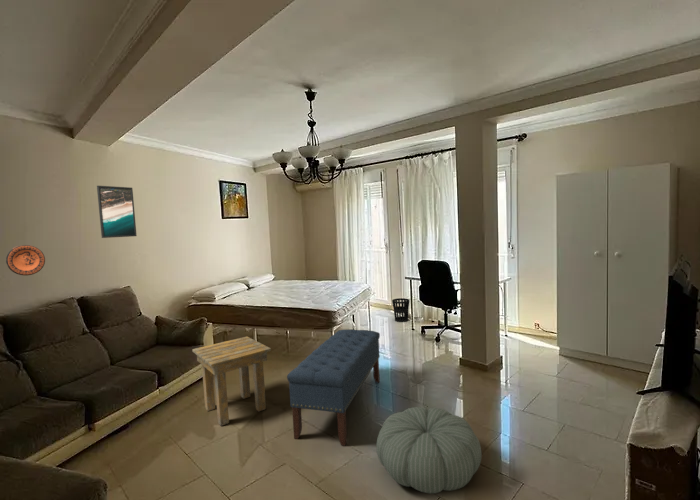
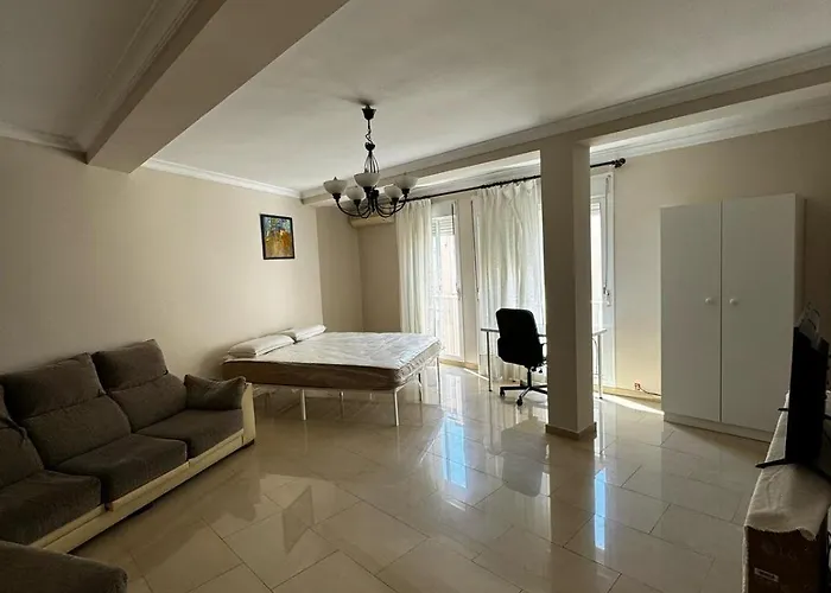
- bench (341, 376)
- side table (239, 376)
- decorative plate (26, 260)
- pouf (427, 445)
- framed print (117, 211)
- wastebasket (401, 310)
